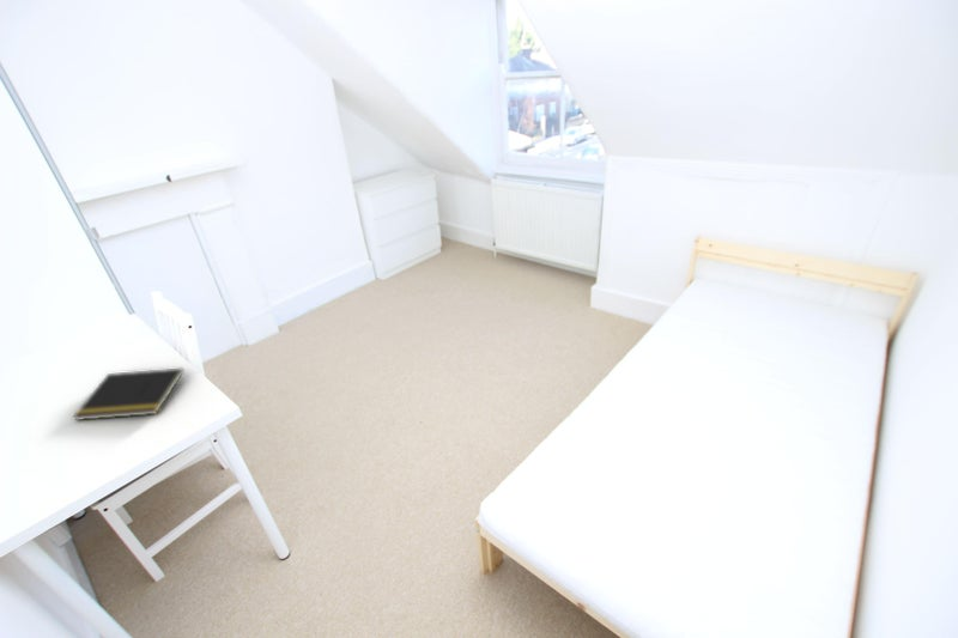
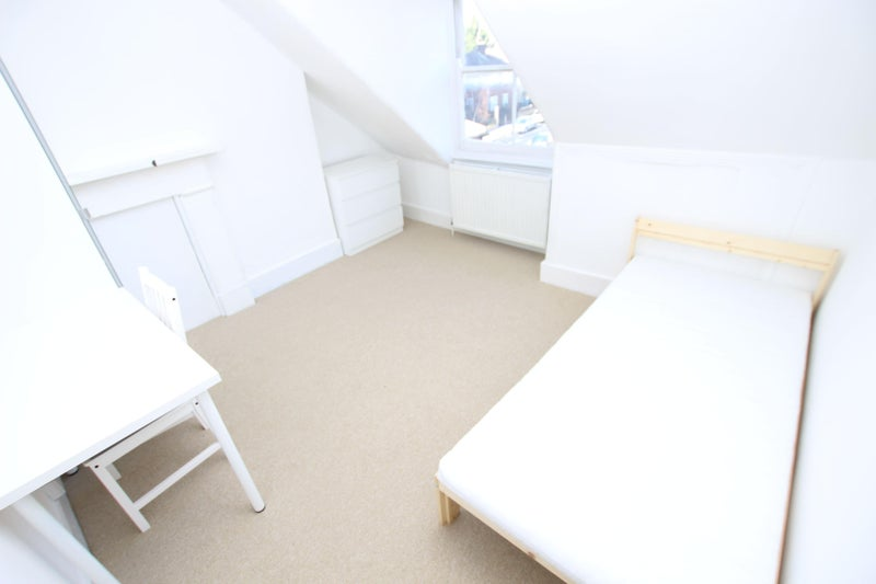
- notepad (131, 393)
